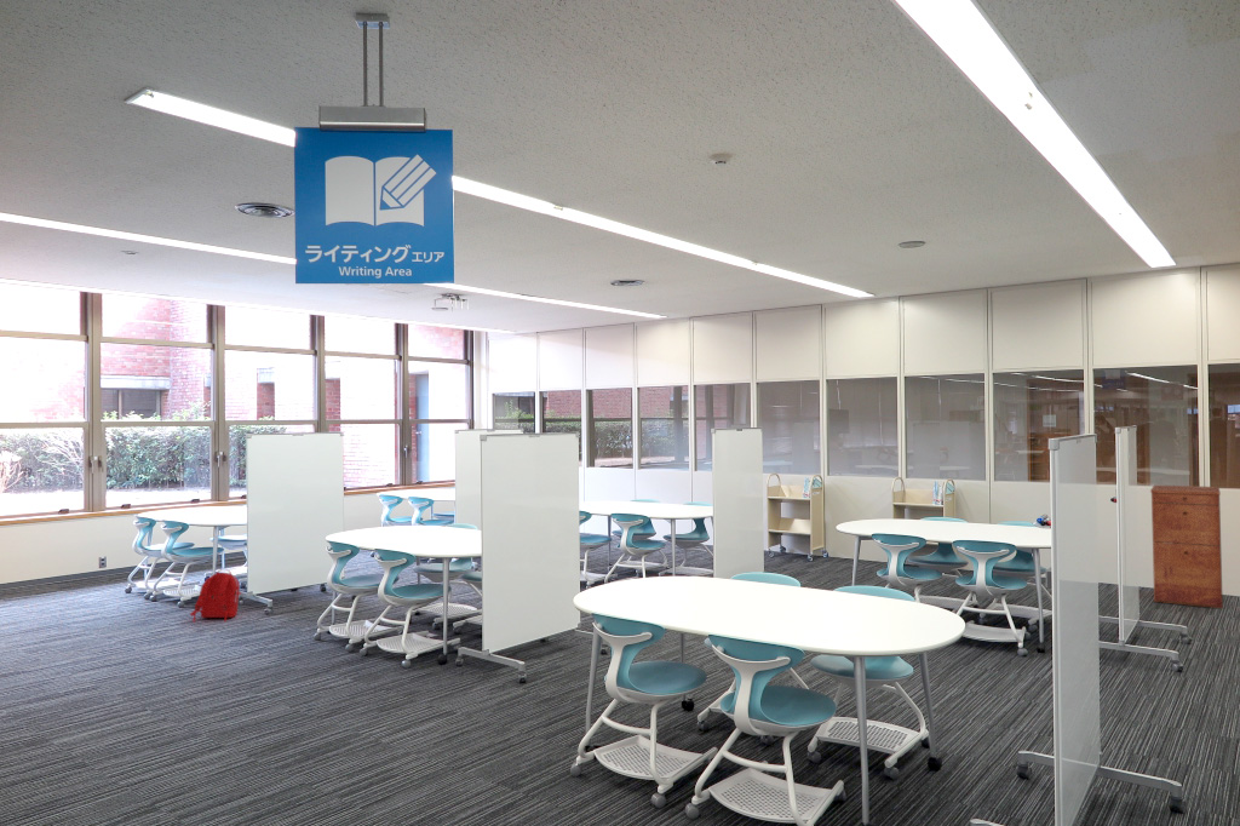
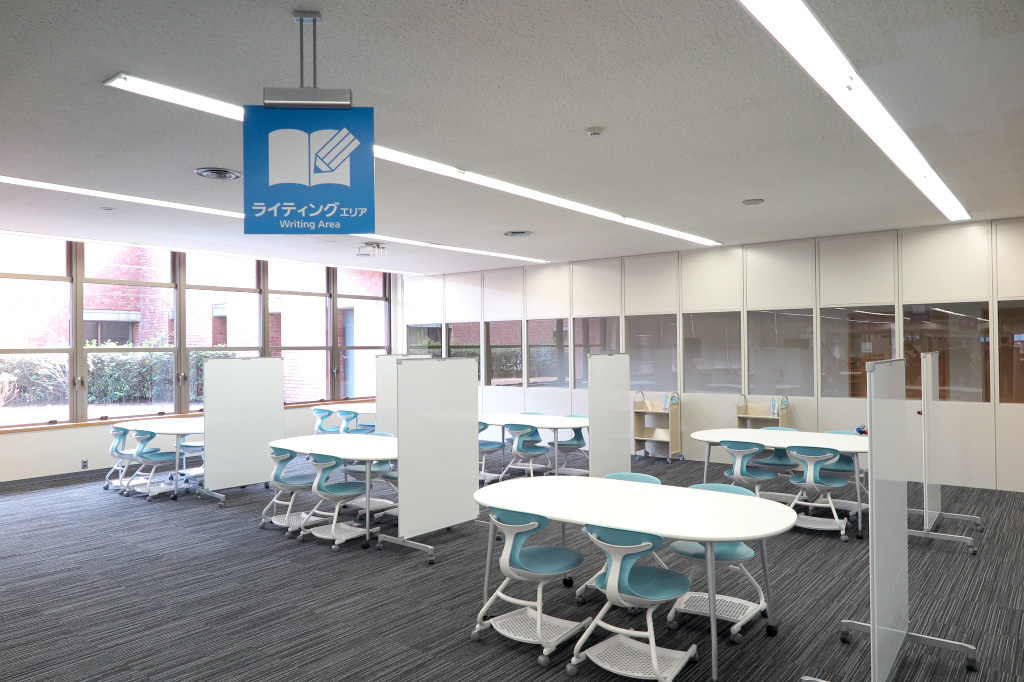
- backpack (218, 593)
- filing cabinet (1186, 543)
